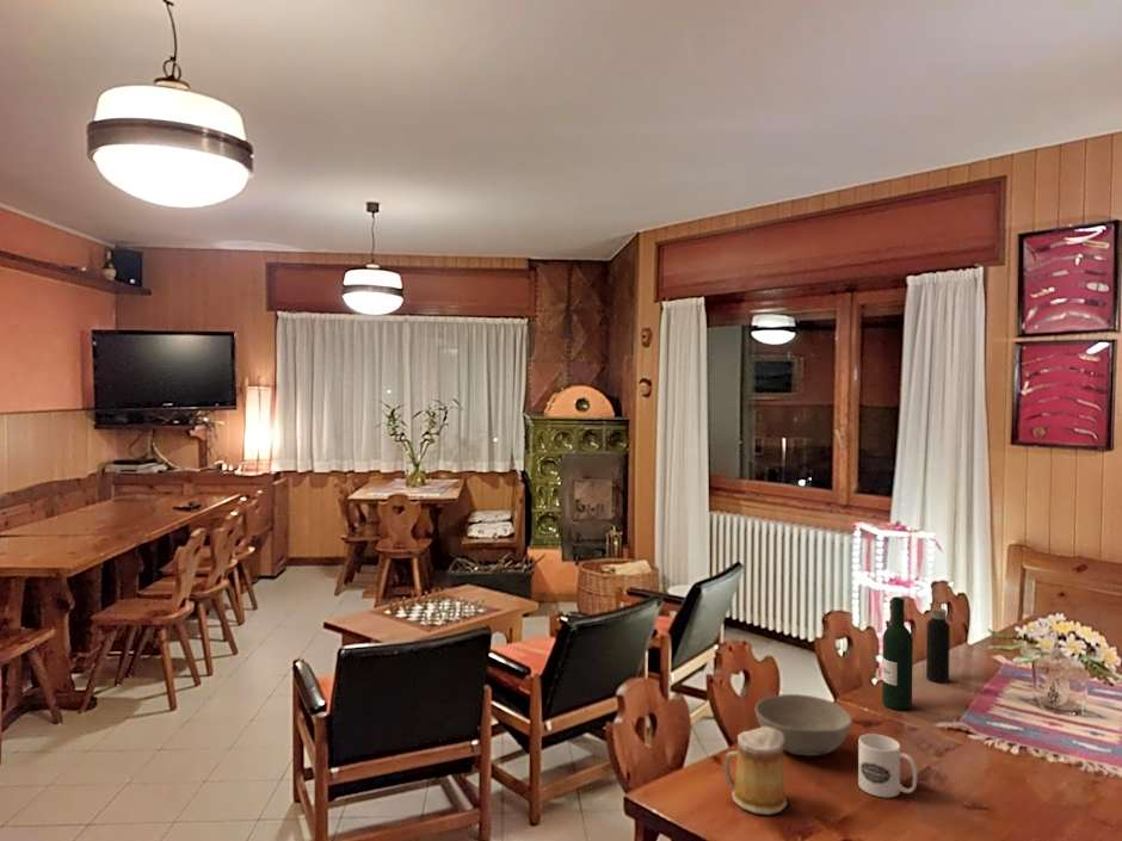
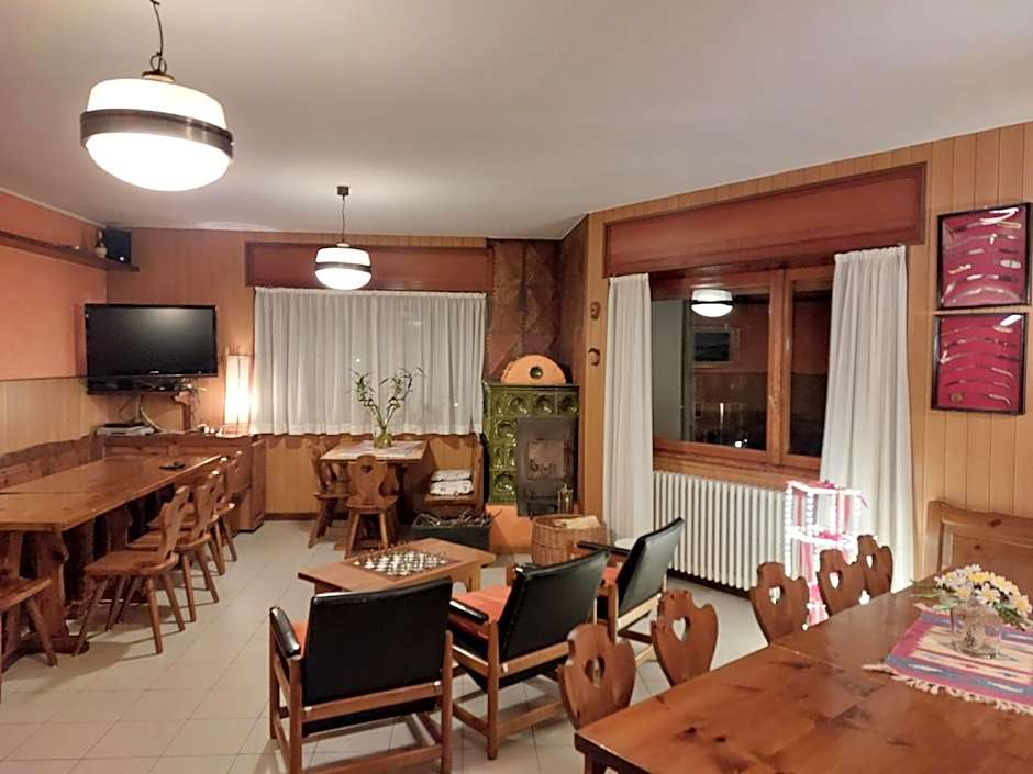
- wine bottle (898, 651)
- mug (754, 765)
- bowl (802, 729)
- water bottle (937, 641)
- mug (887, 767)
